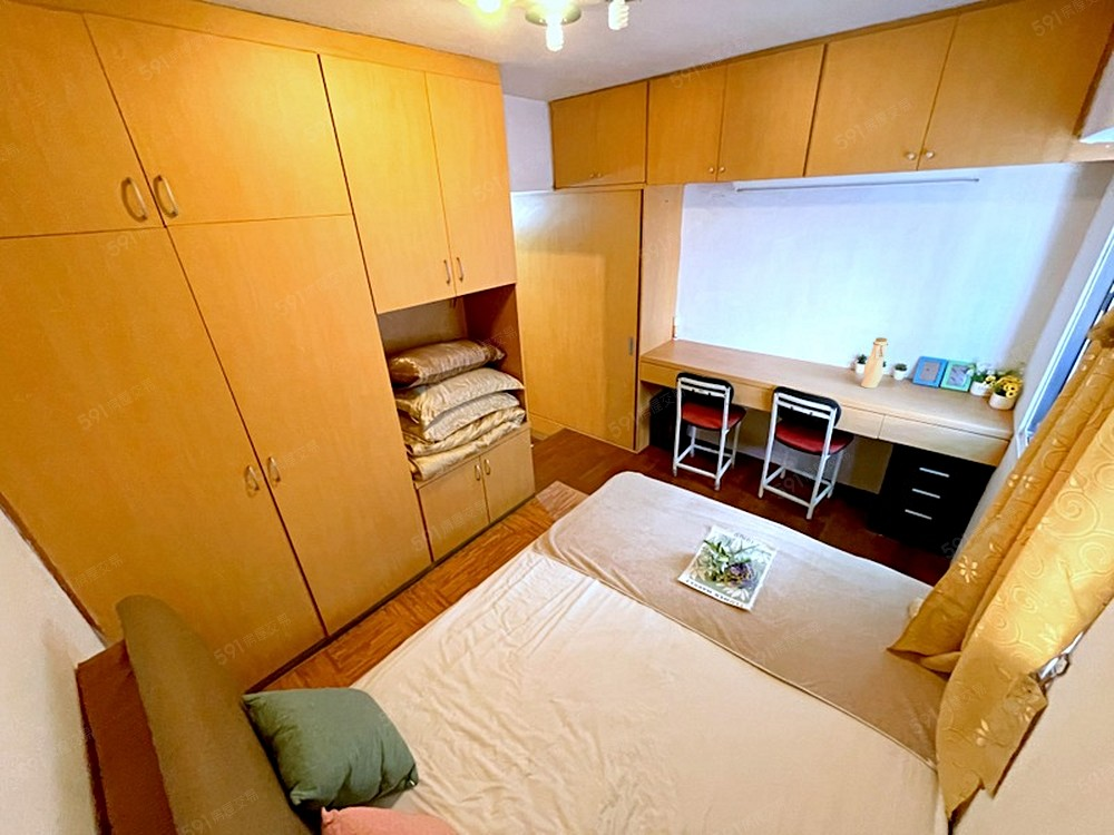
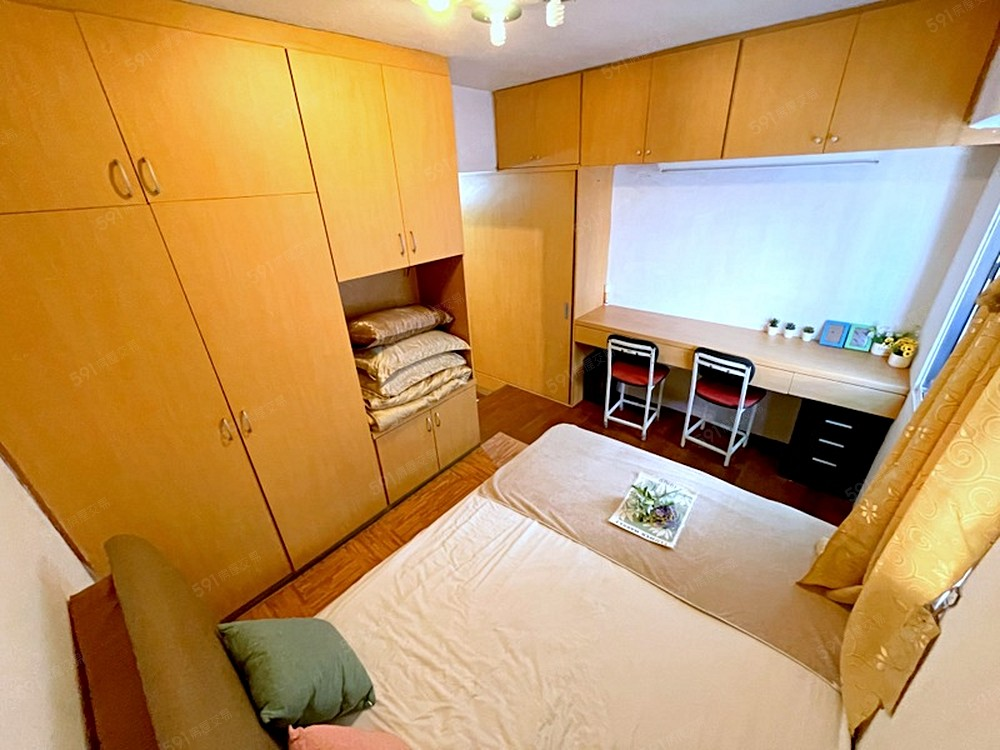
- water bottle (876, 363)
